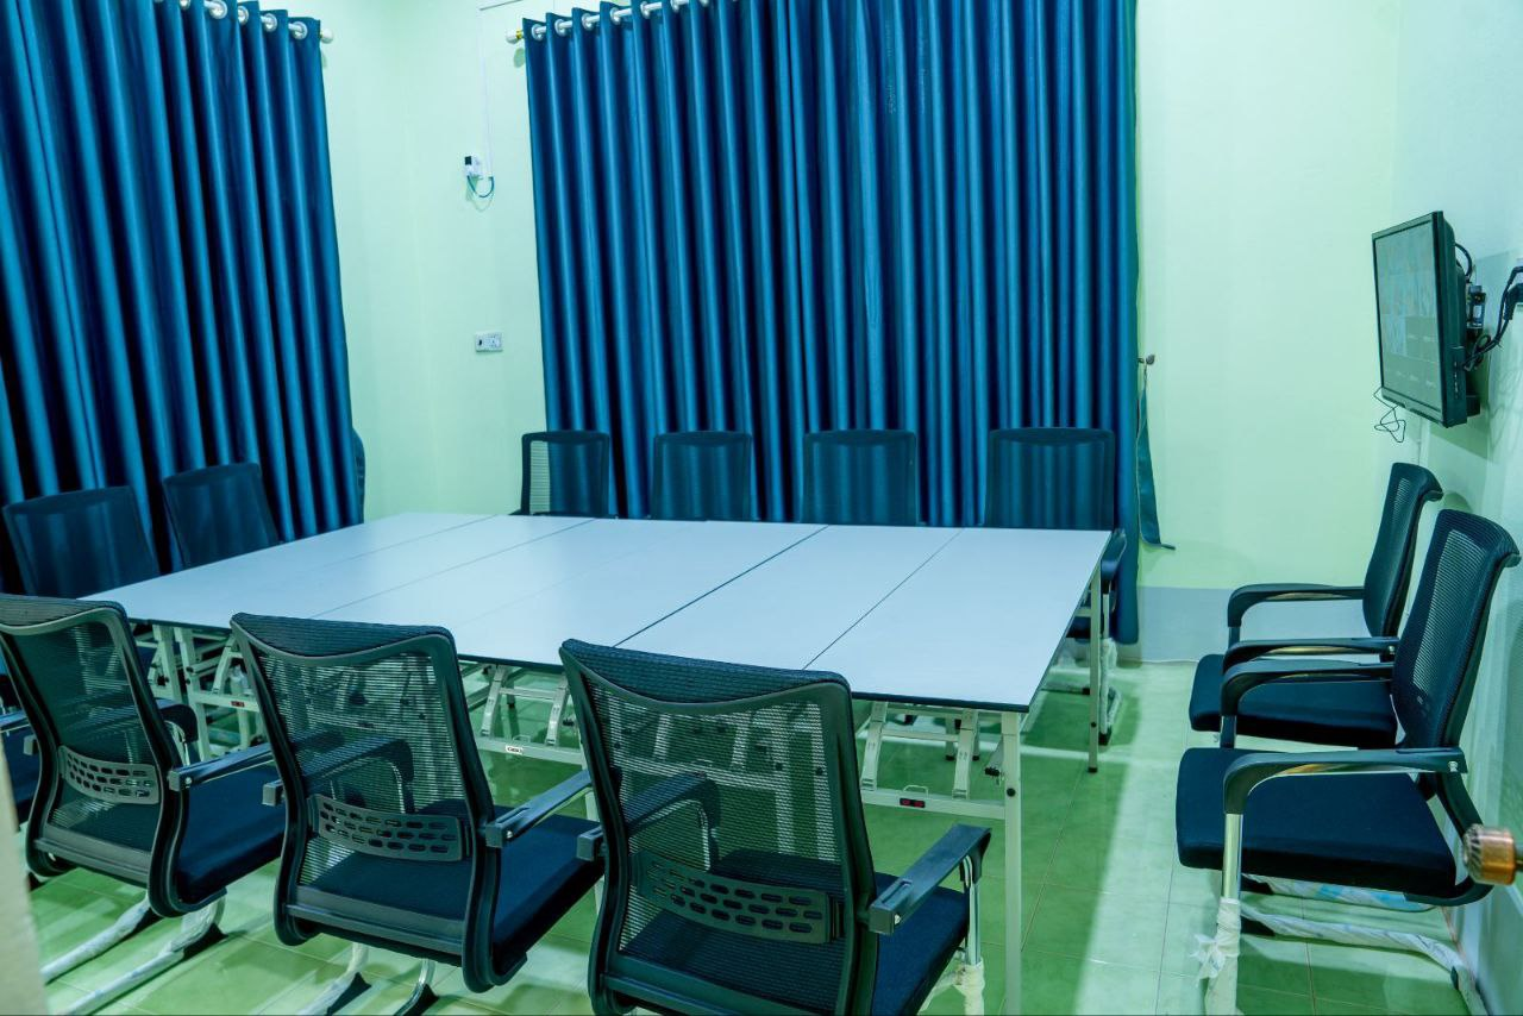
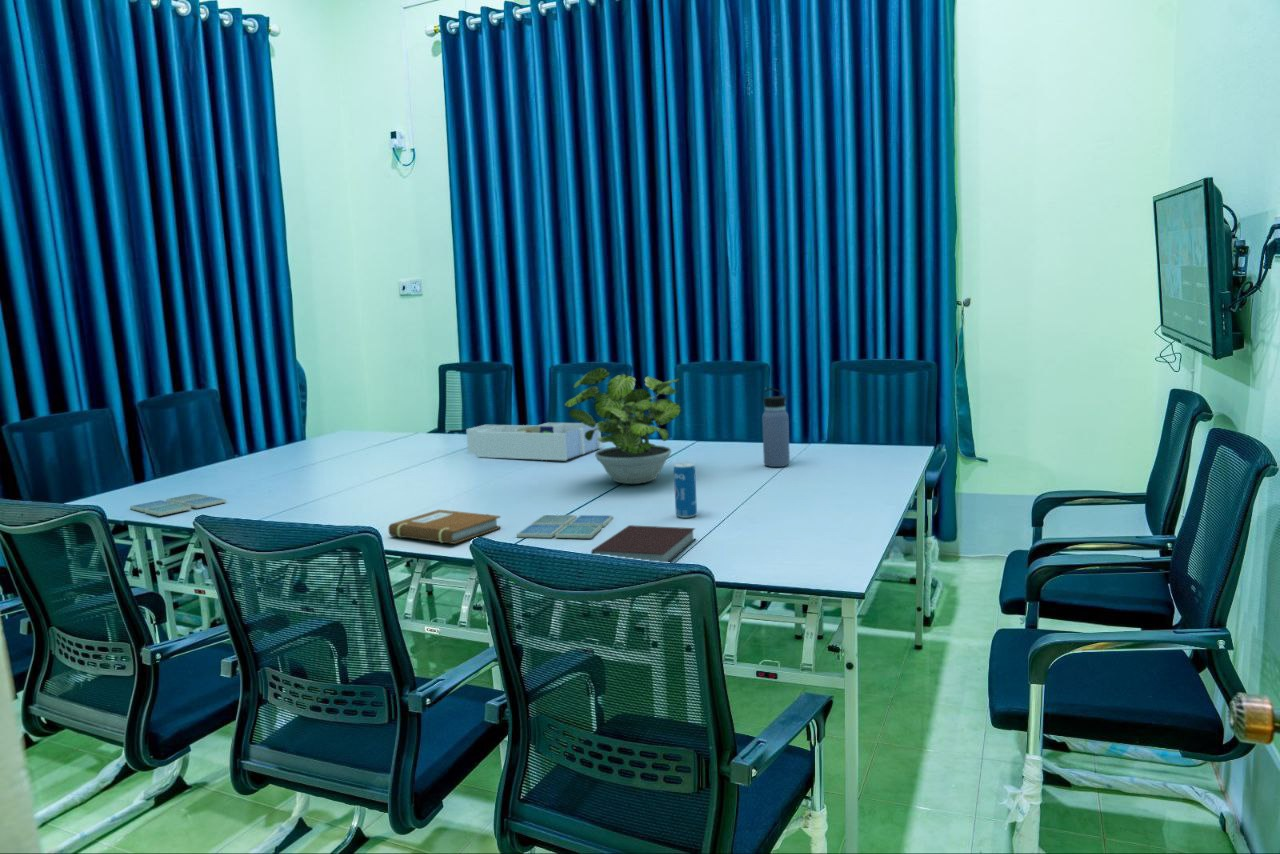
+ beverage can (685, 490)
+ potted plant (625, 423)
+ notebook (645, 544)
+ drink coaster (566, 526)
+ drink coaster (178, 504)
+ notebook (443, 525)
+ water bottle (775, 426)
+ desk organizer (529, 439)
